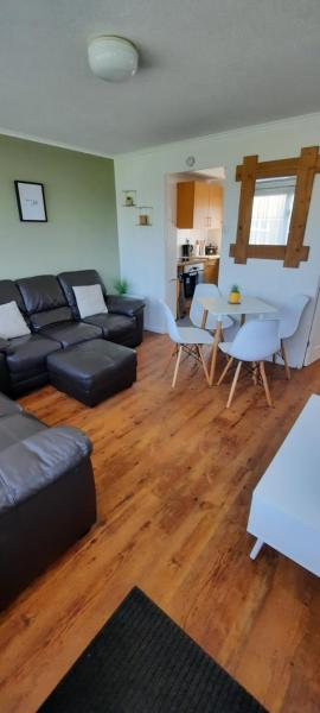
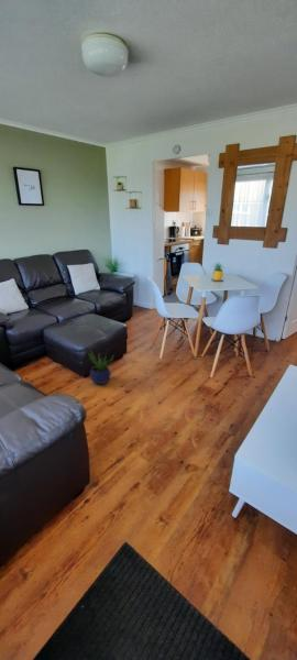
+ potted plant (99, 365)
